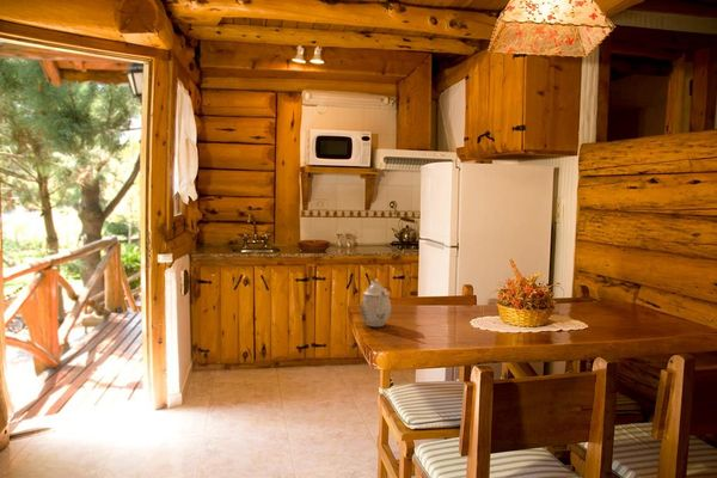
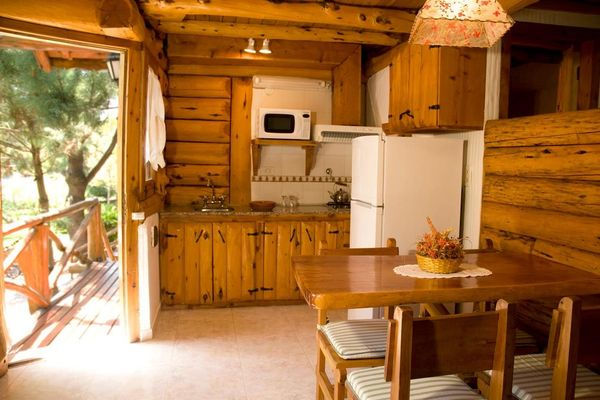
- teapot (375, 301)
